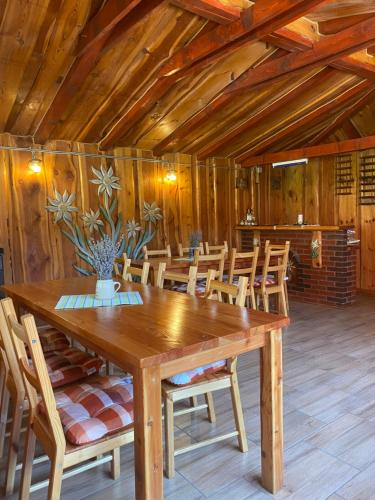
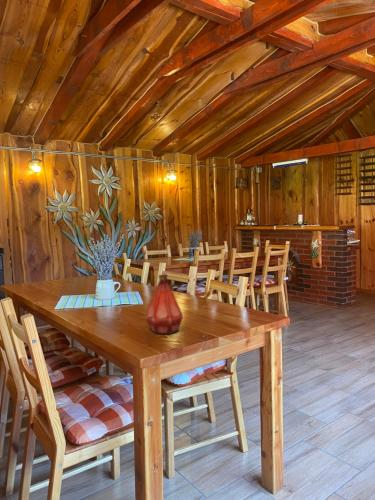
+ bottle (165, 302)
